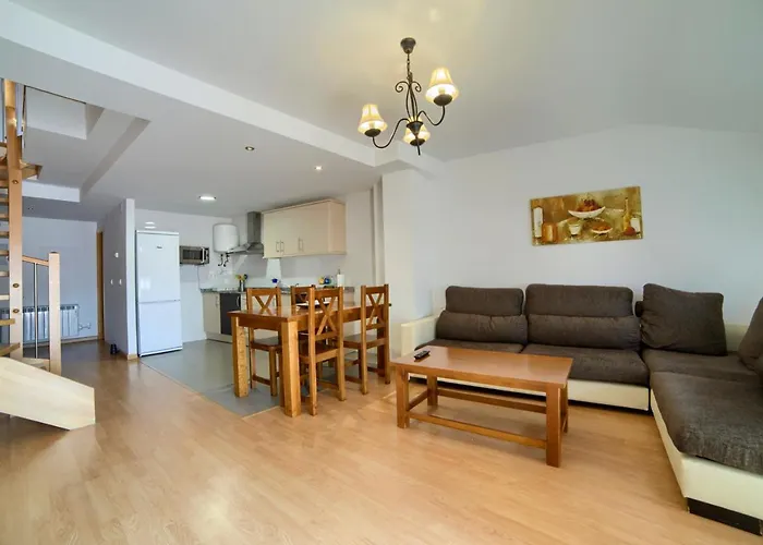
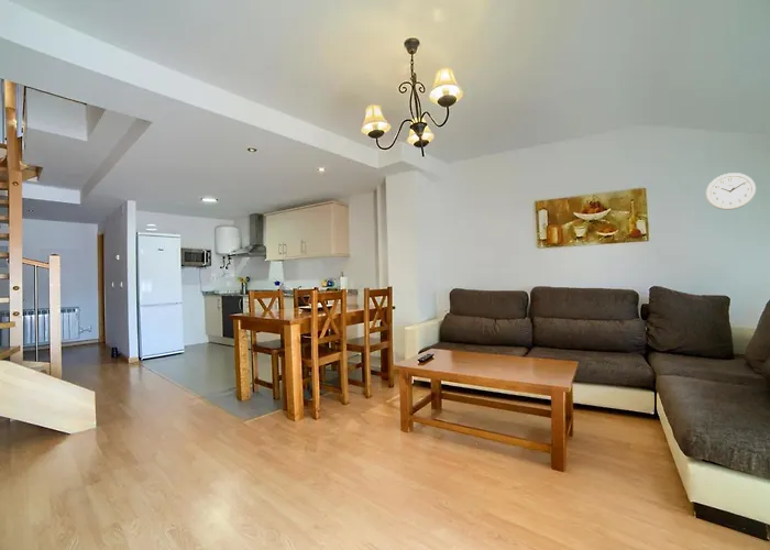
+ wall clock (729, 190)
